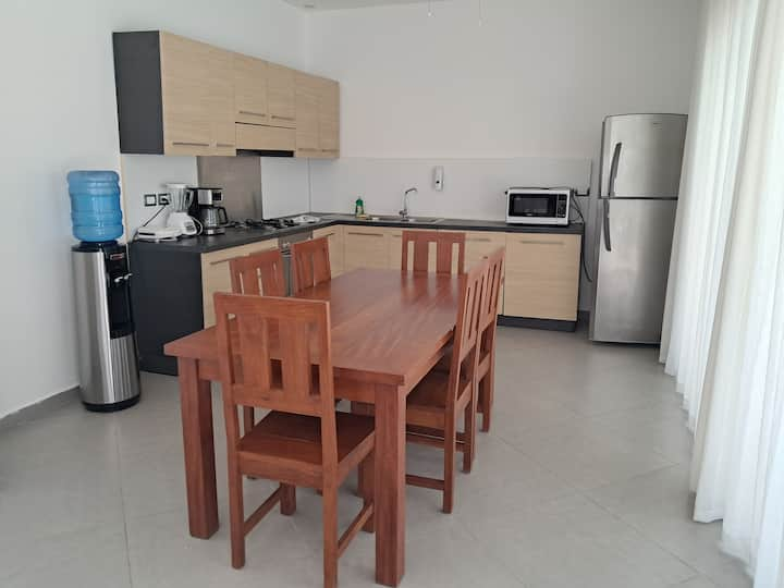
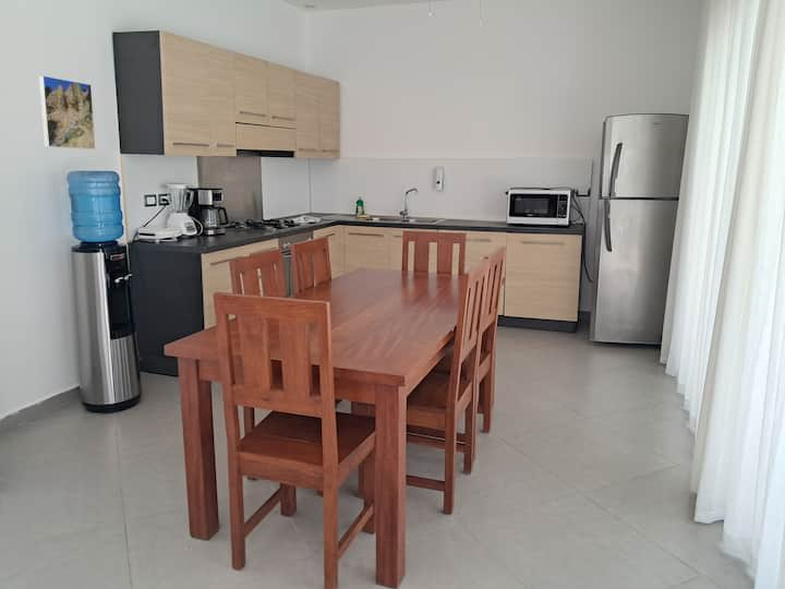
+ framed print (69, 115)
